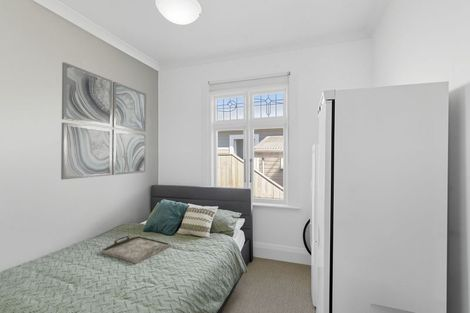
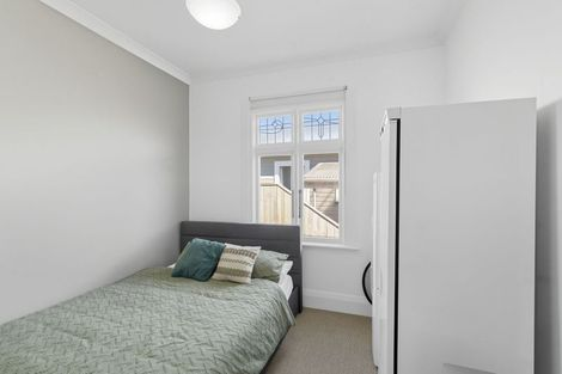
- serving tray (137, 245)
- wall art (111, 129)
